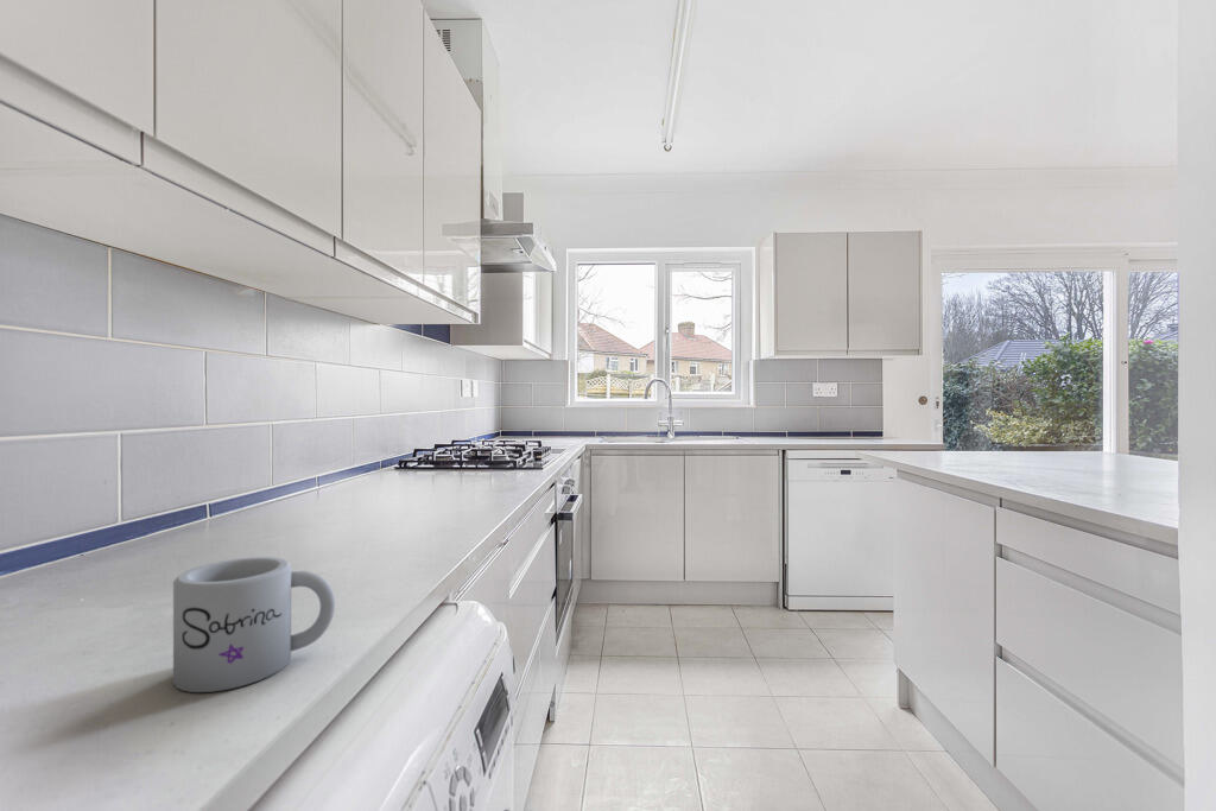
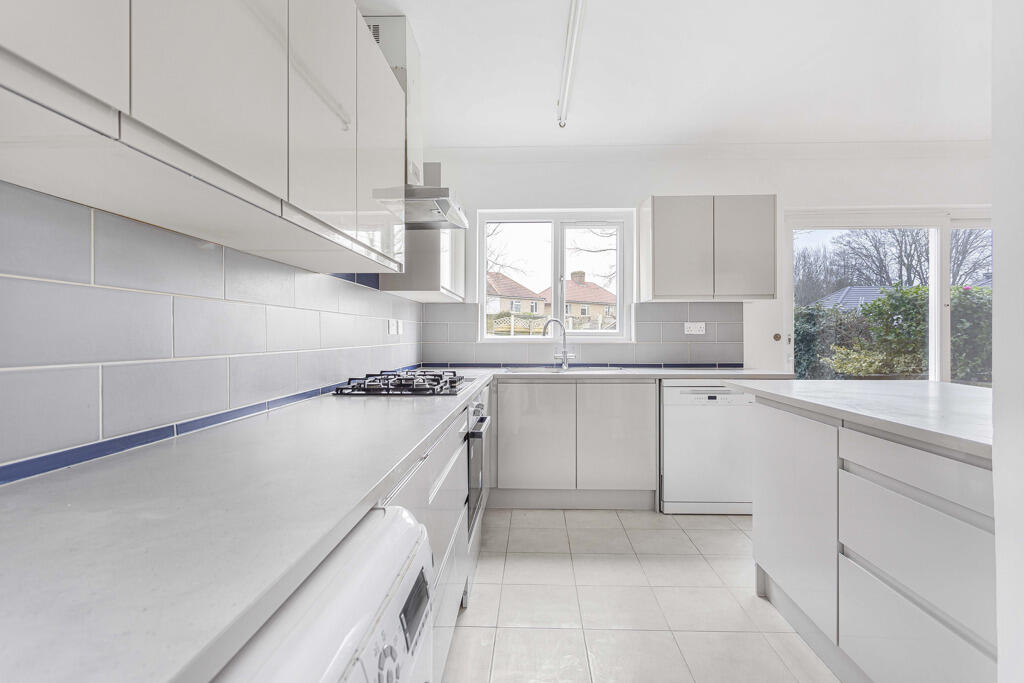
- mug (259, 613)
